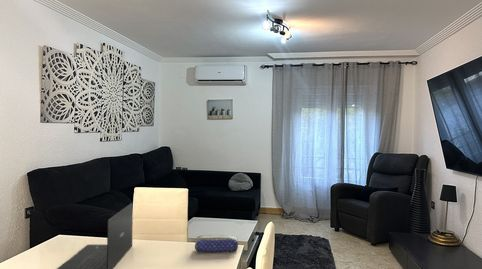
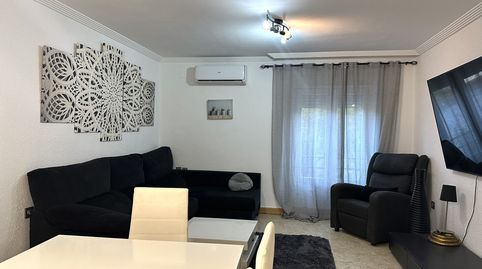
- pencil case (216, 243)
- laptop (96, 245)
